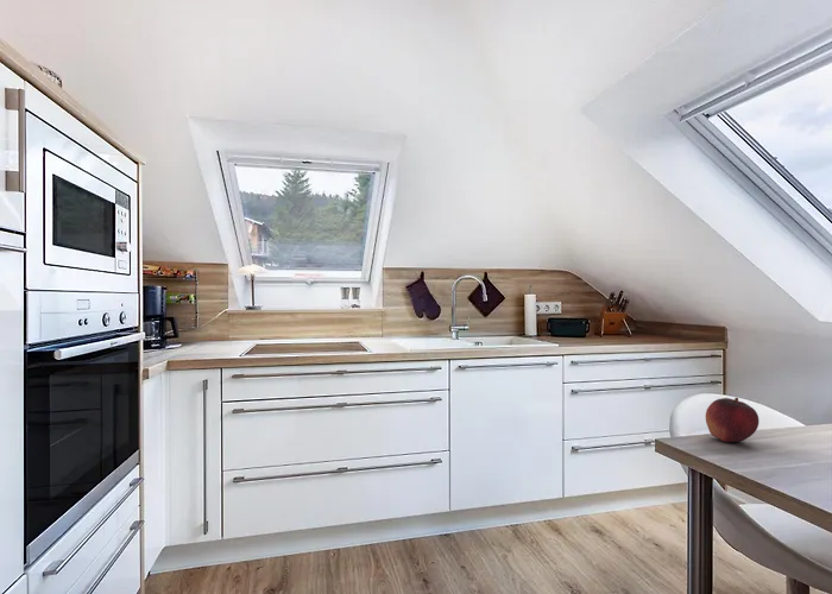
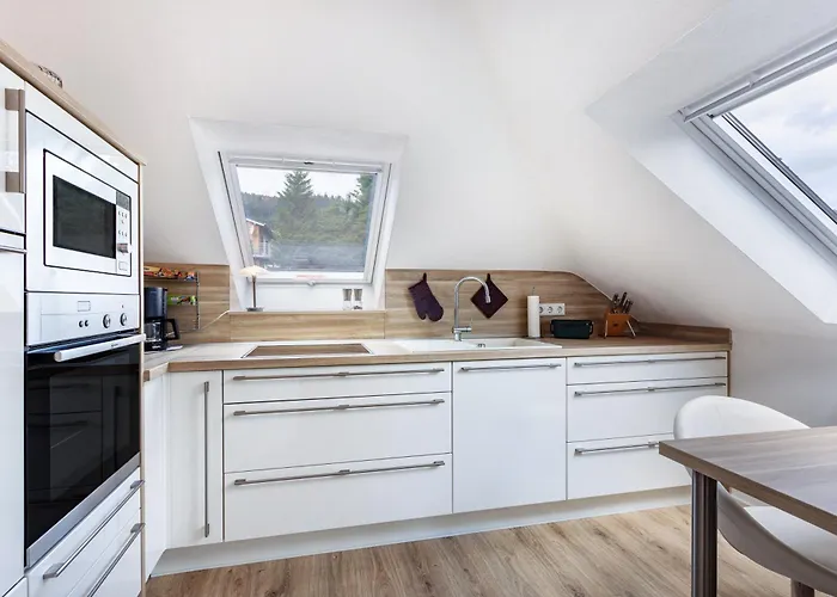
- fruit (731, 419)
